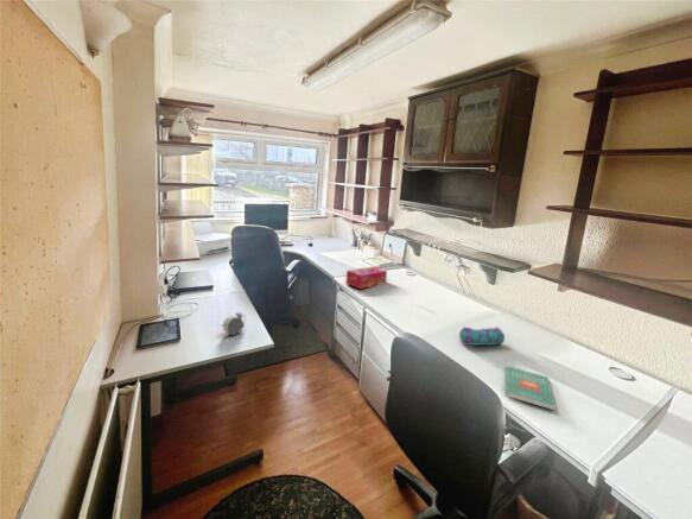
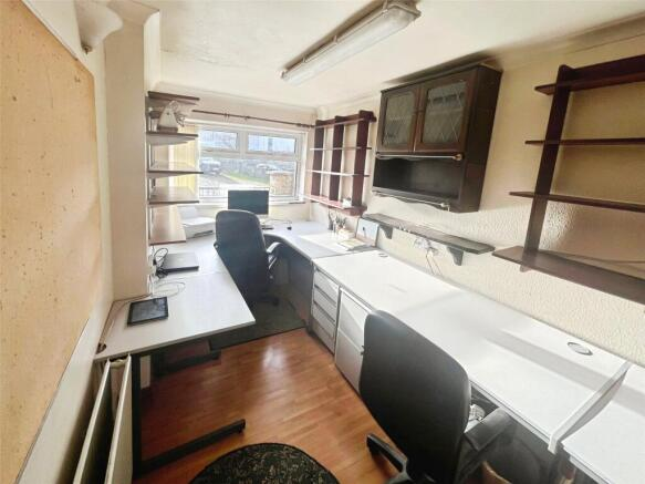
- alarm clock (234, 323)
- tissue box (366, 277)
- book (527, 386)
- pencil case (481, 335)
